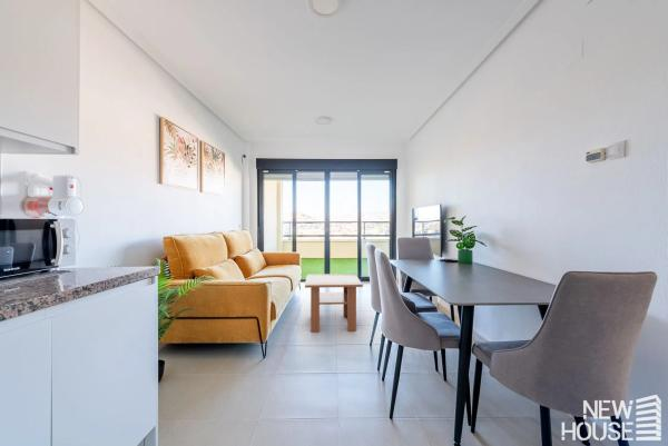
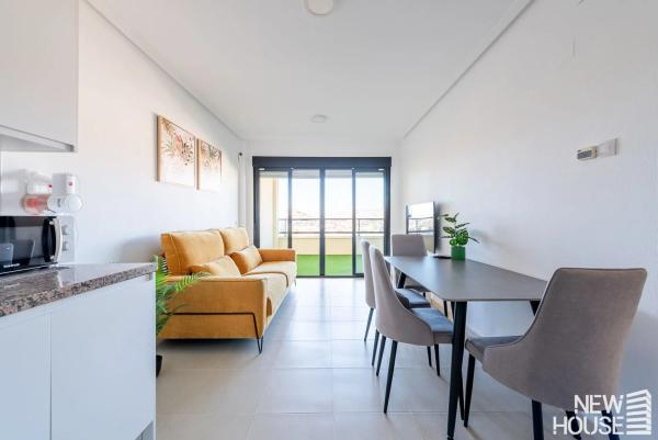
- coffee table (332, 300)
